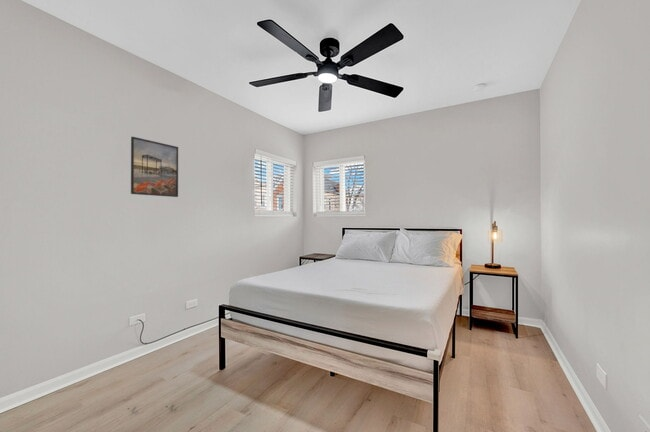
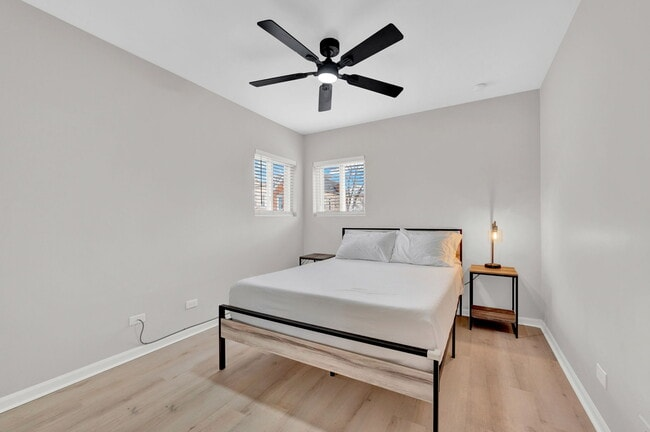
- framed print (156, 168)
